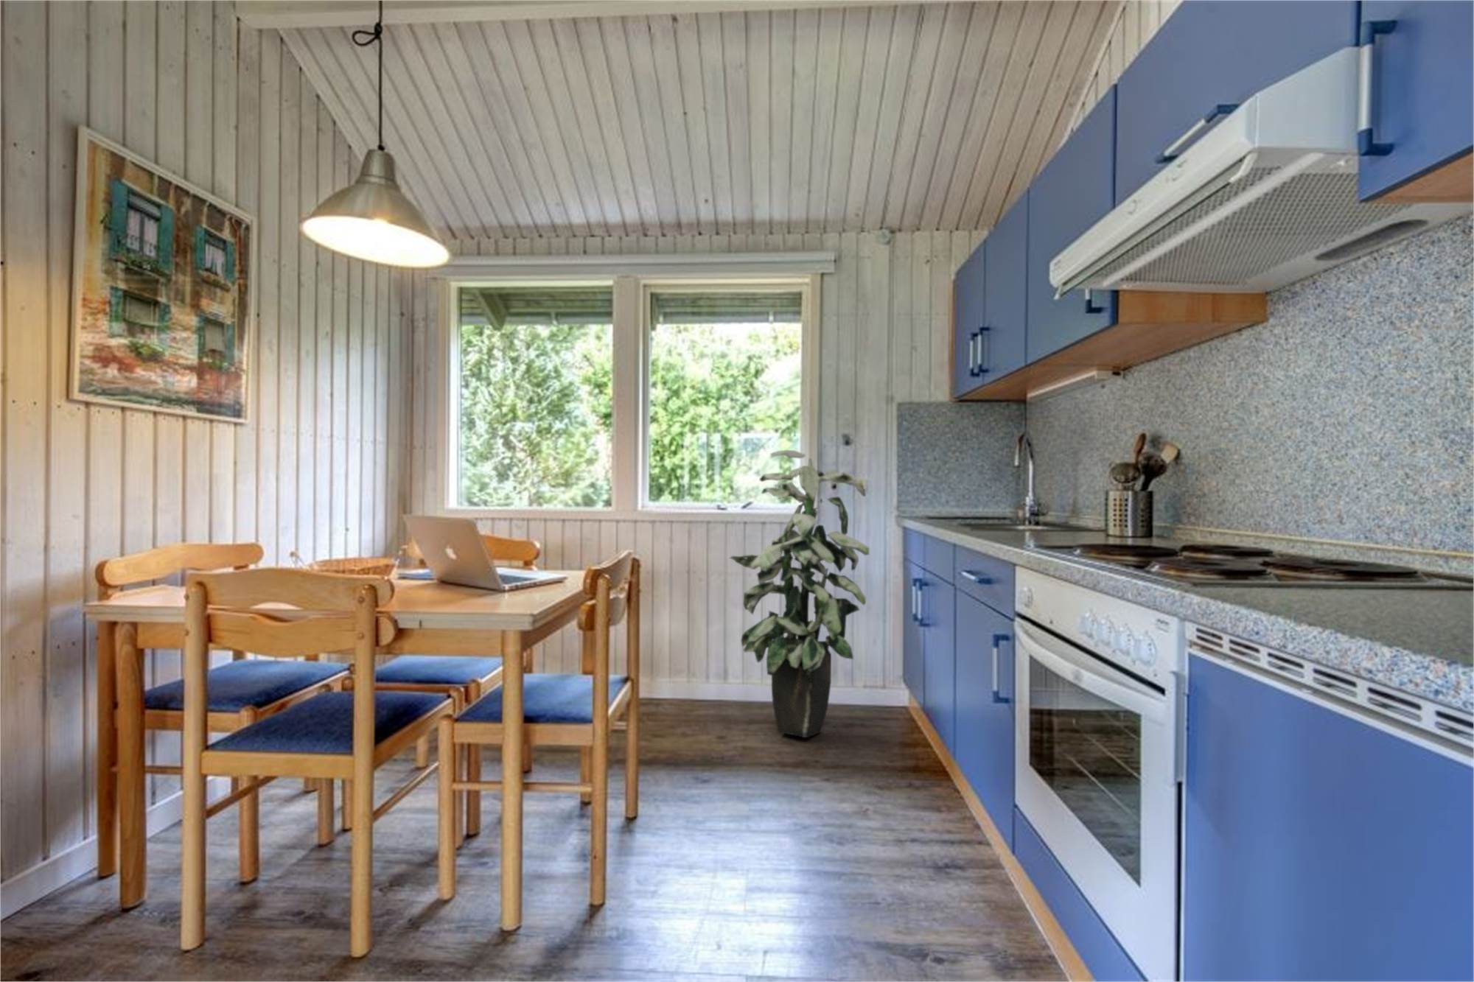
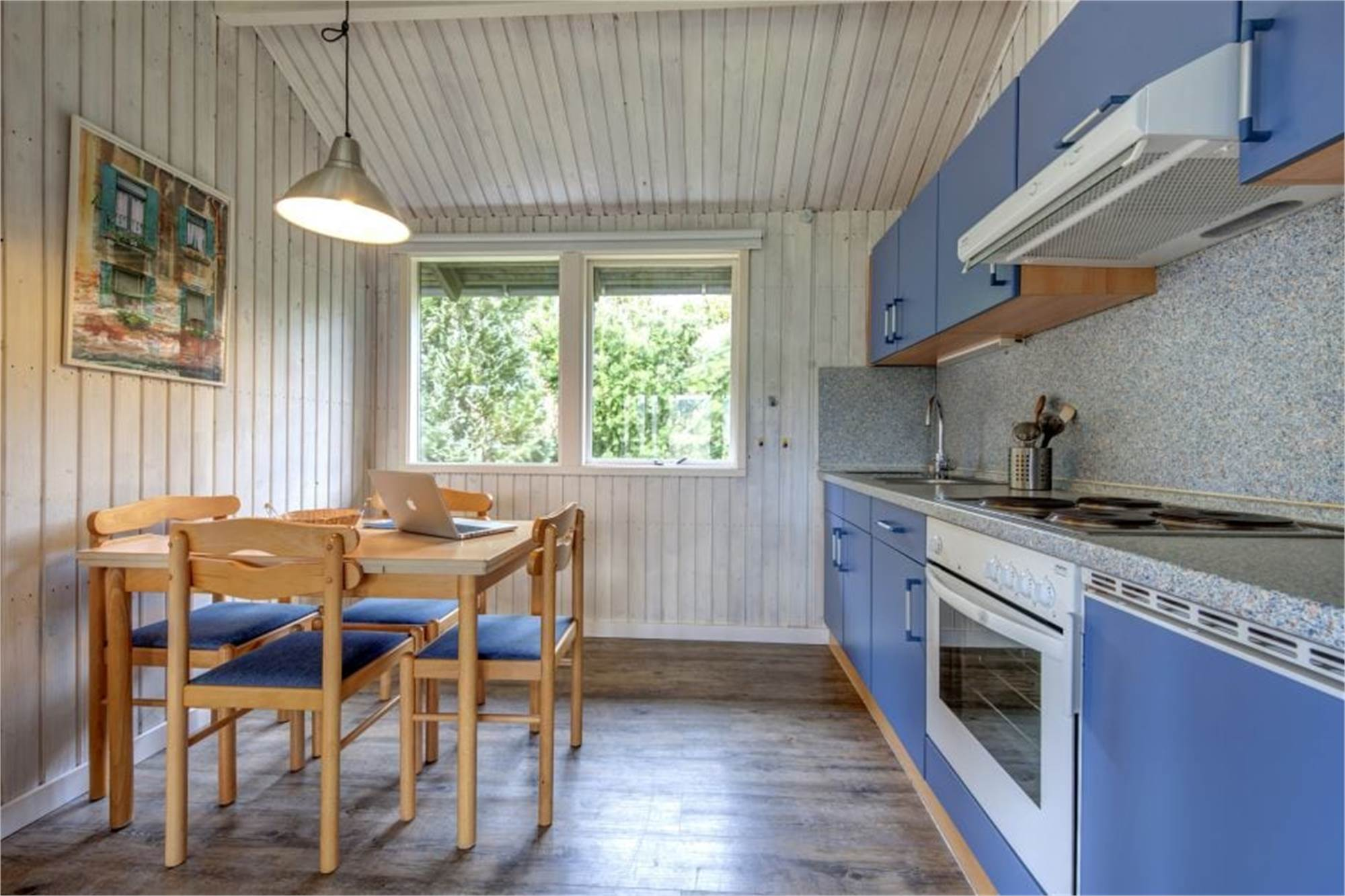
- indoor plant (798, 590)
